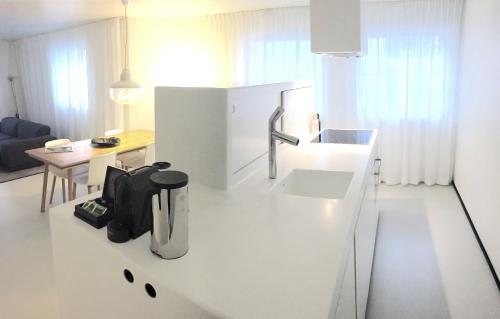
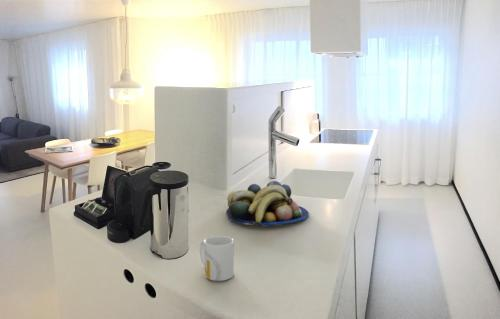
+ fruit bowl (267, 198)
+ mug (214, 256)
